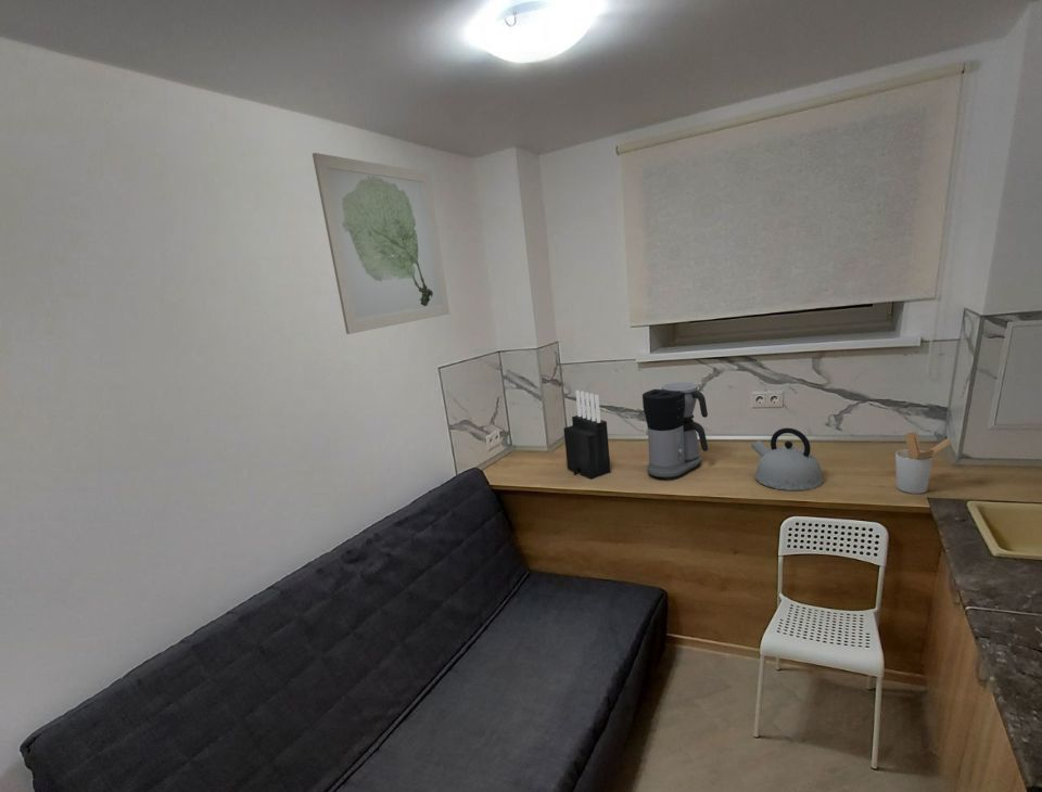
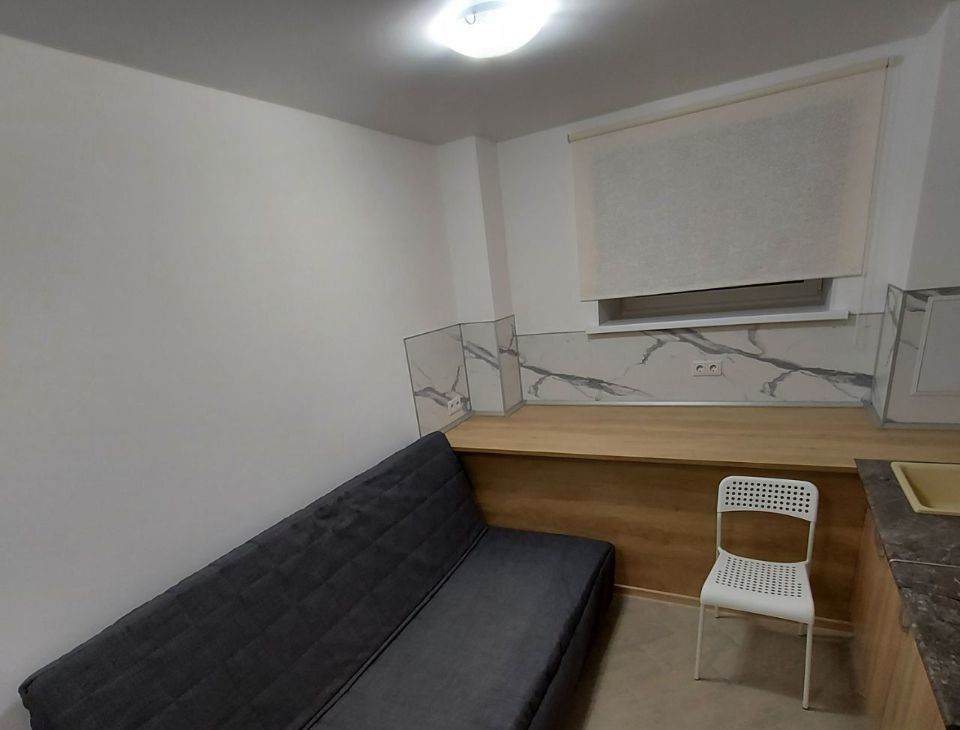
- knife block (583, 433)
- kettle (785, 452)
- wall art (391, 245)
- coffee maker (676, 430)
- utensil holder (923, 463)
